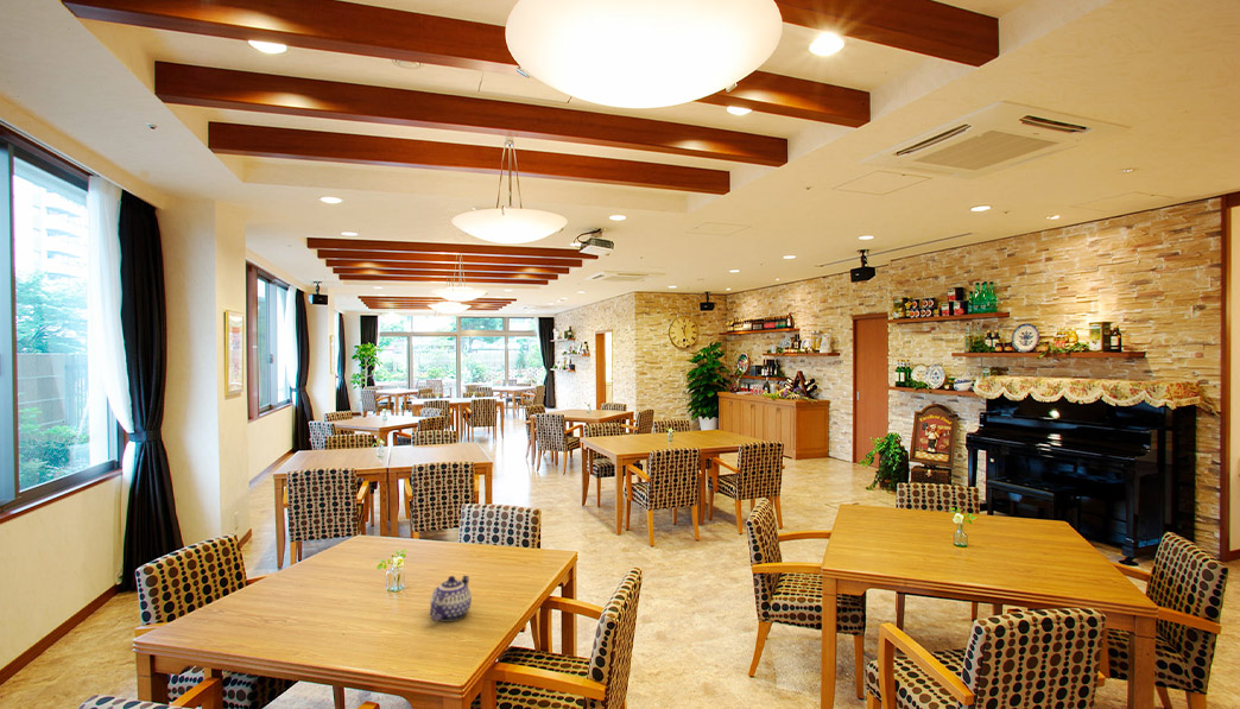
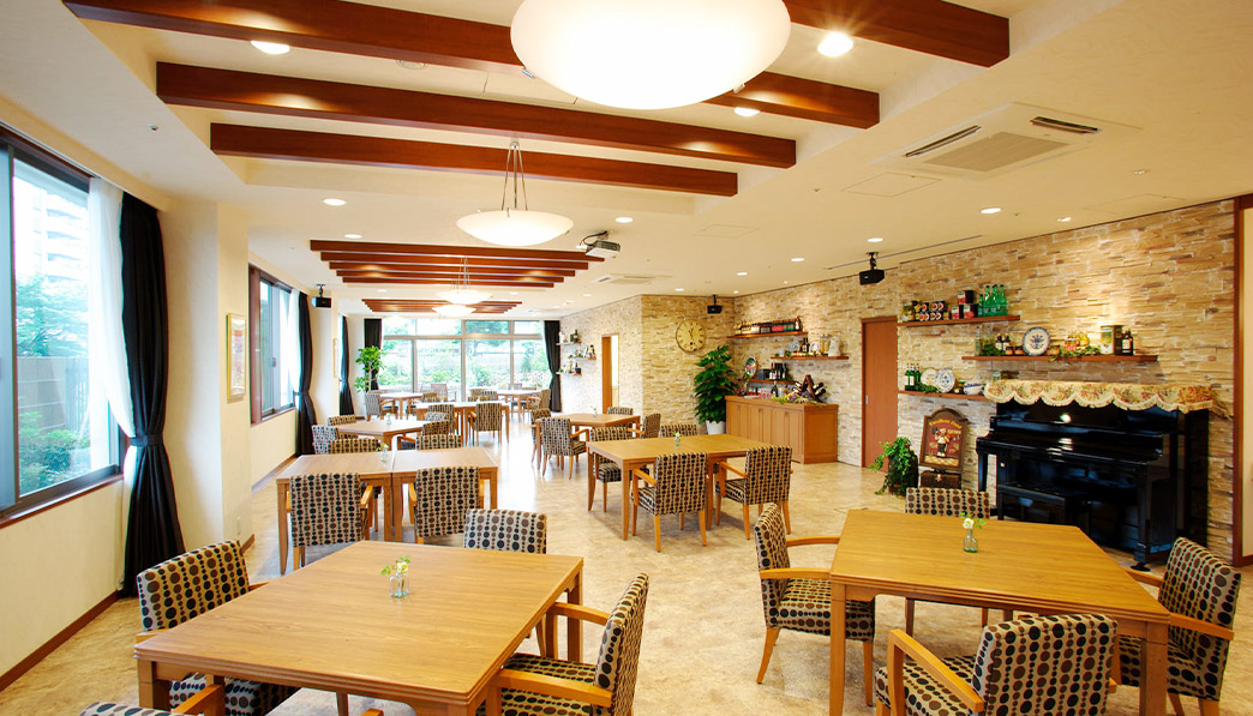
- teapot (450, 595)
